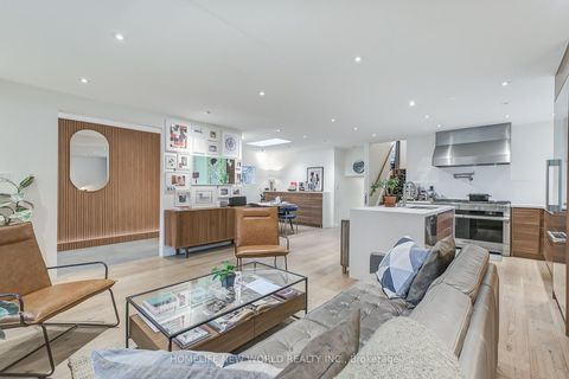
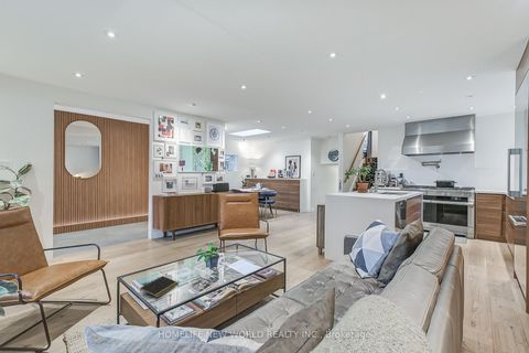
+ notepad (160, 286)
